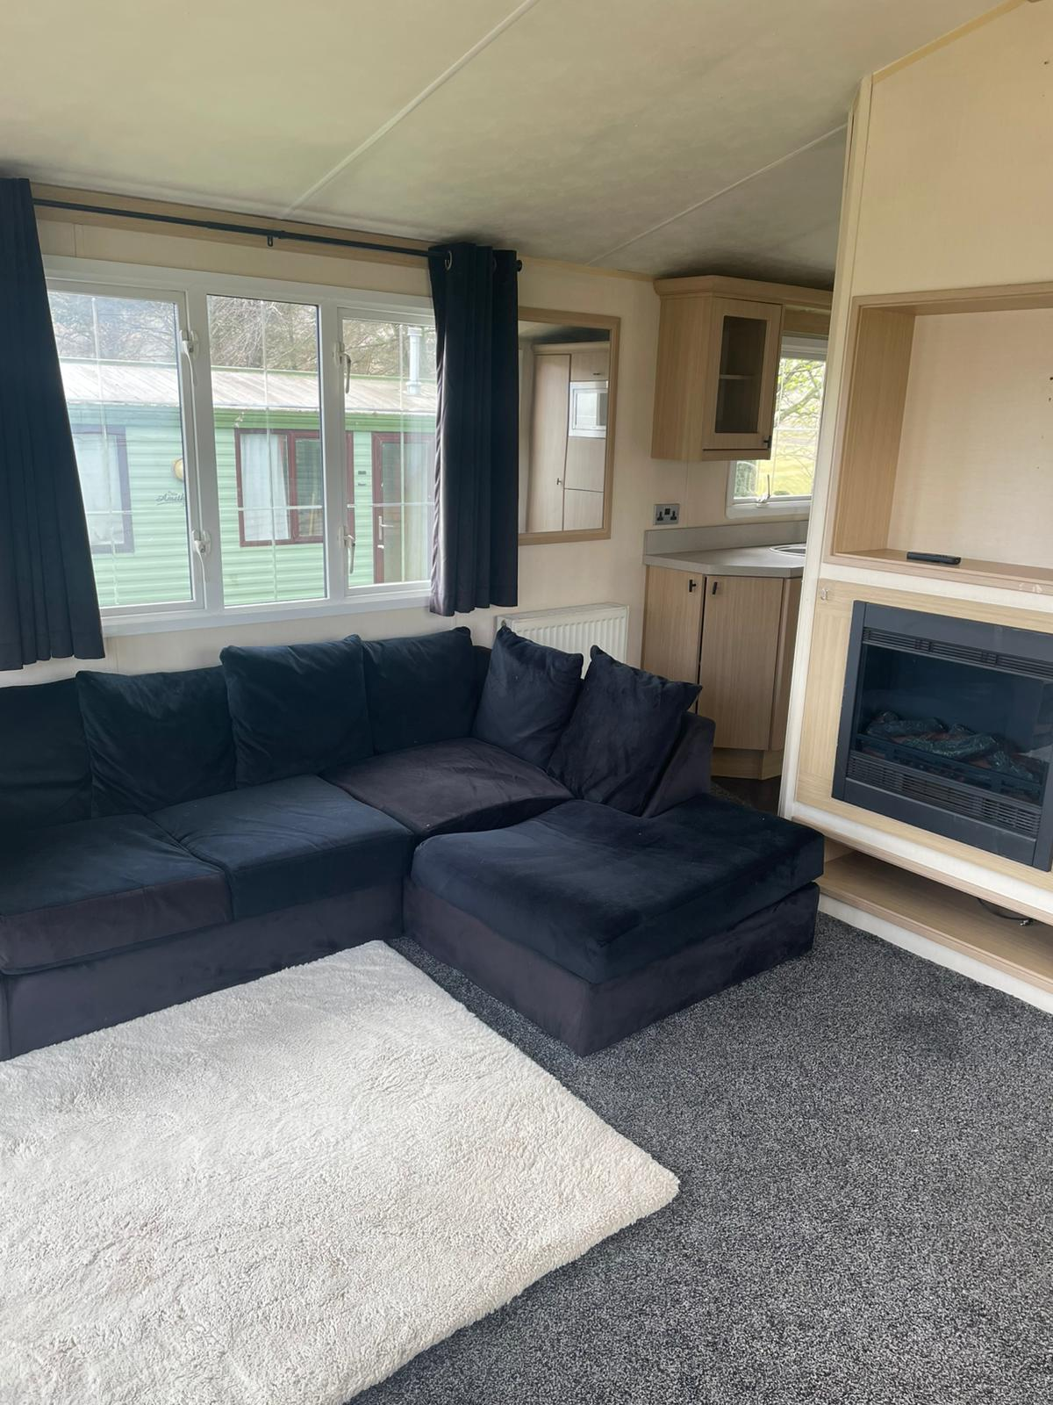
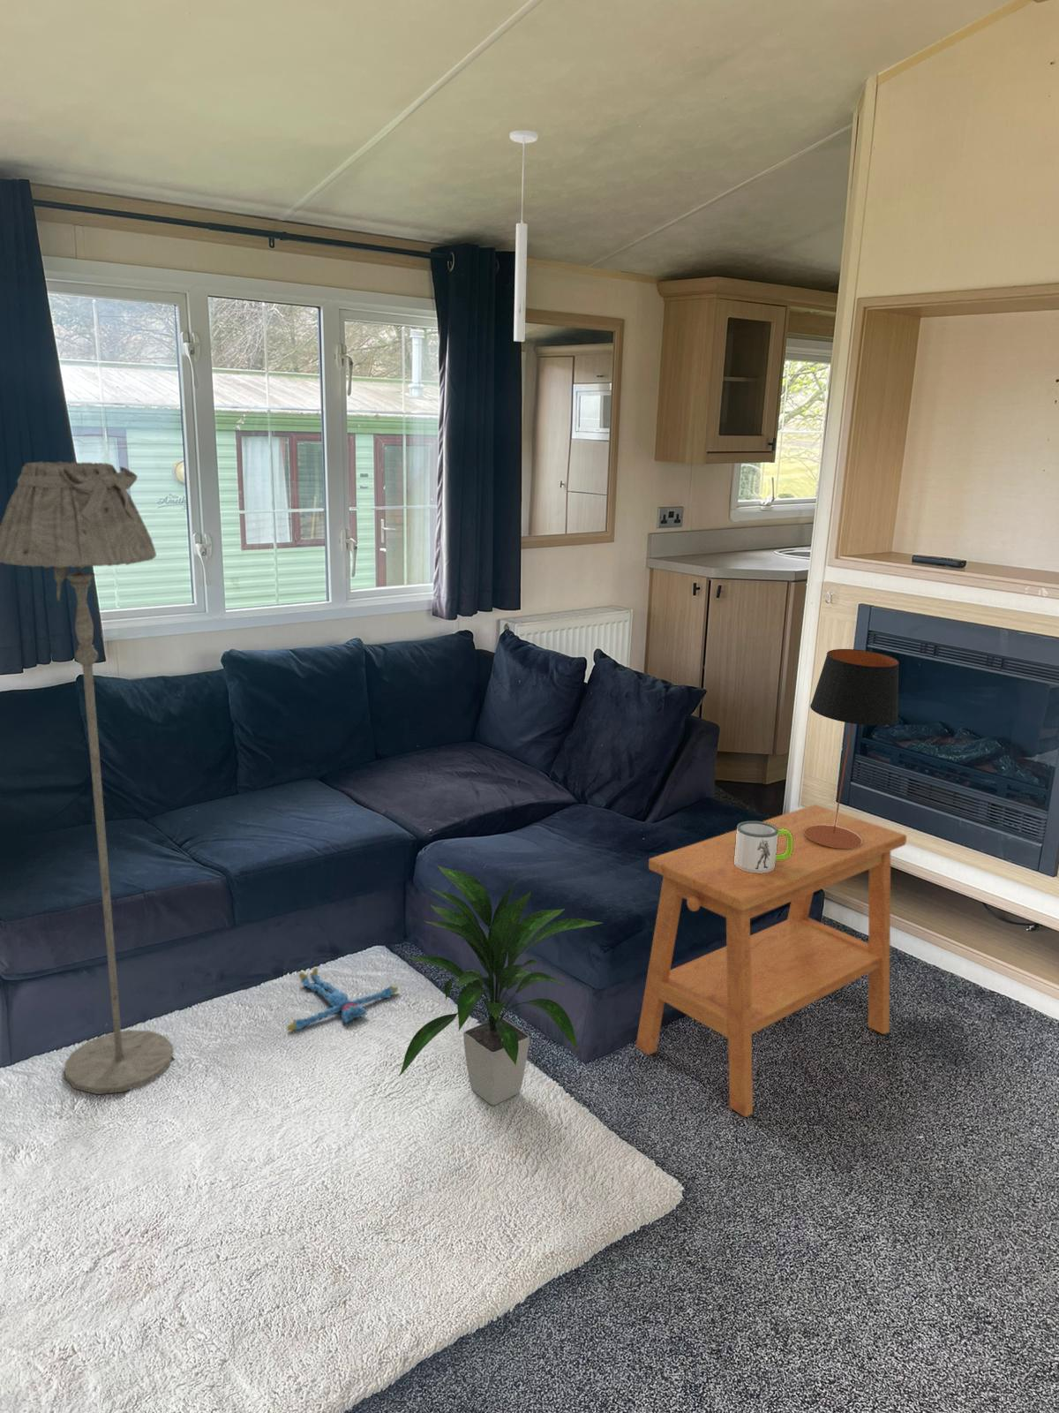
+ floor lamp (96, 785)
+ side table (773, 945)
+ plush toy (331, 995)
+ mug (763, 846)
+ table lamp (847, 750)
+ indoor plant (488, 982)
+ ceiling light (521, 239)
